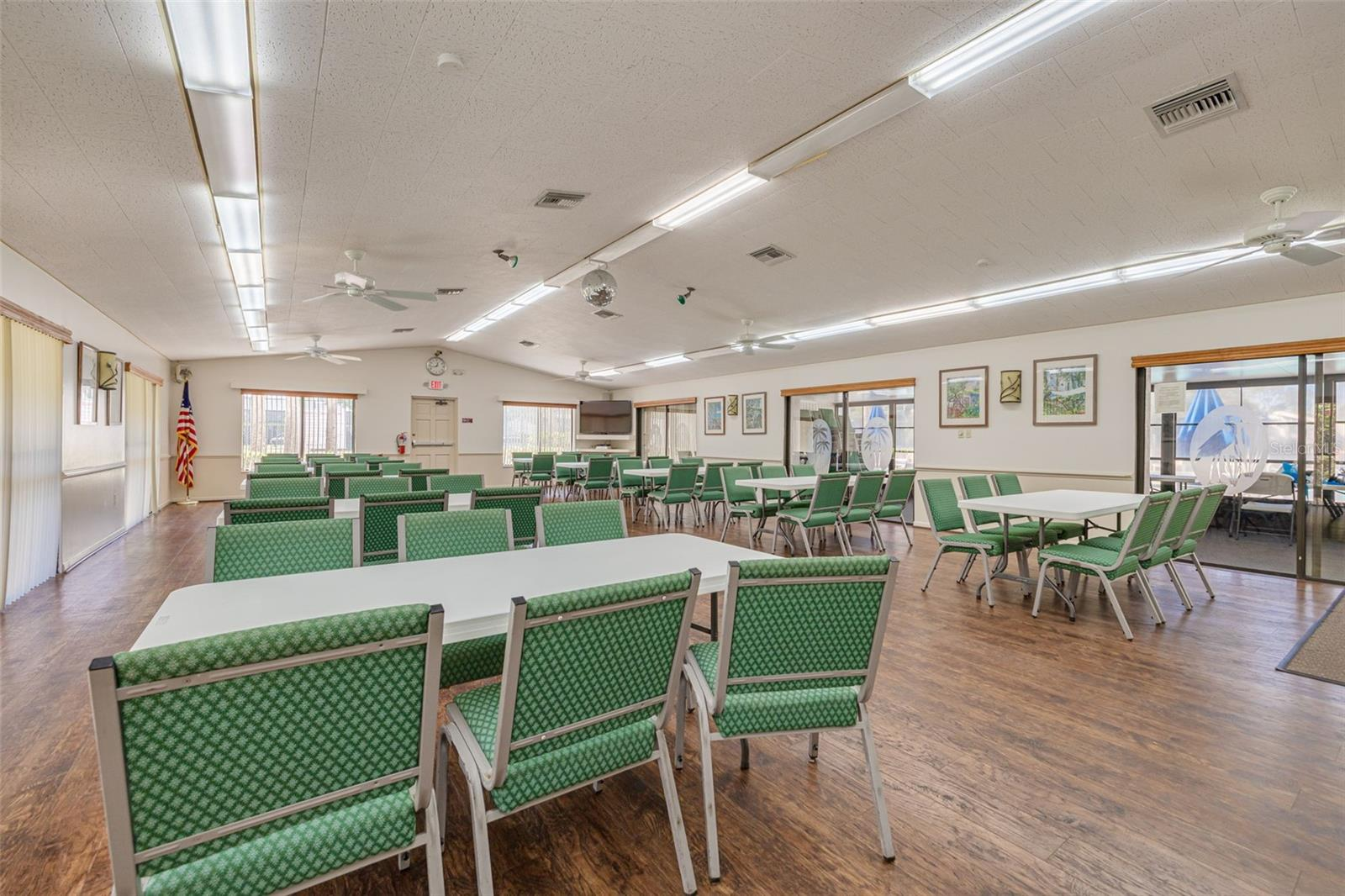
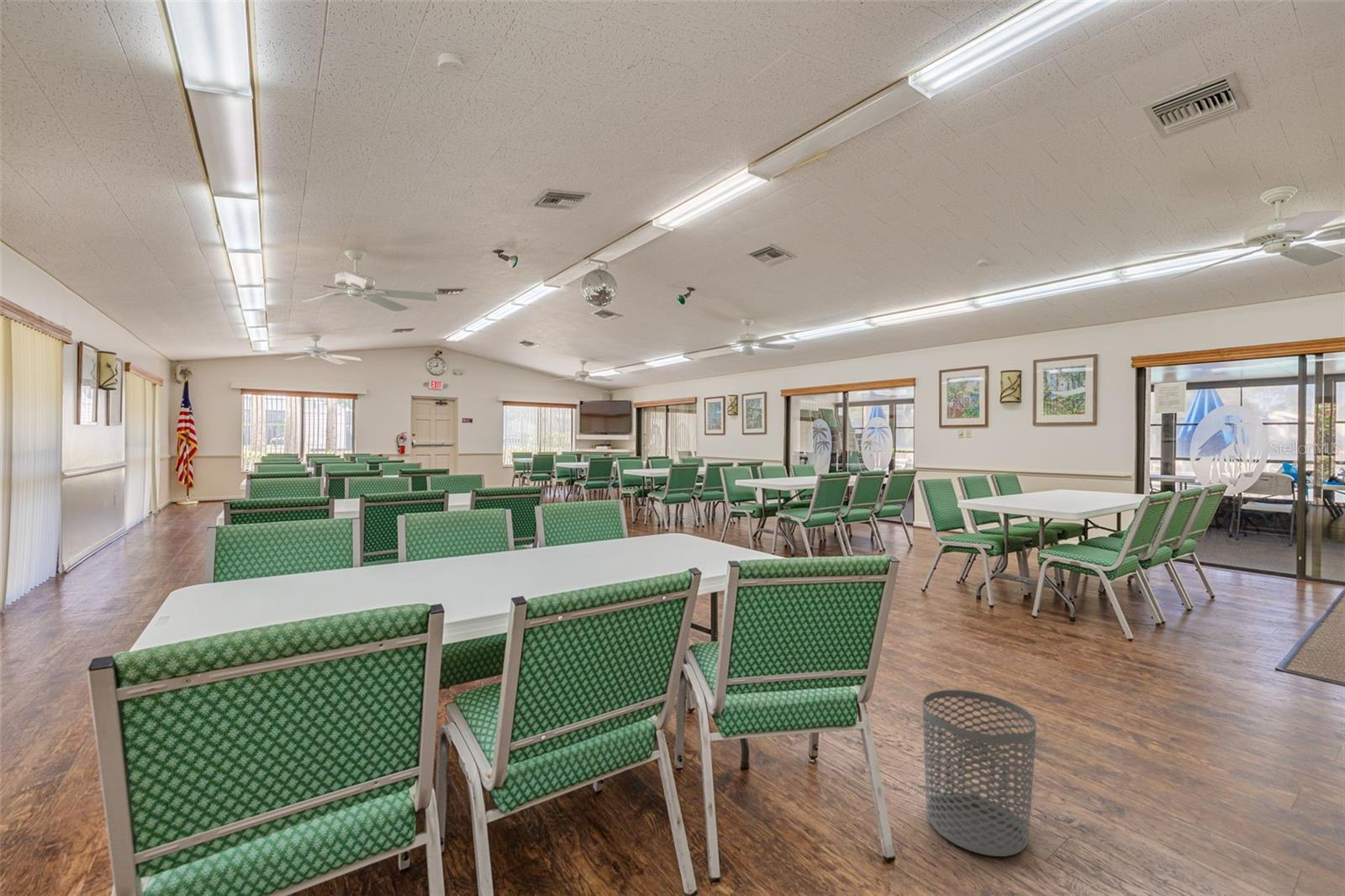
+ waste bin (976, 768)
